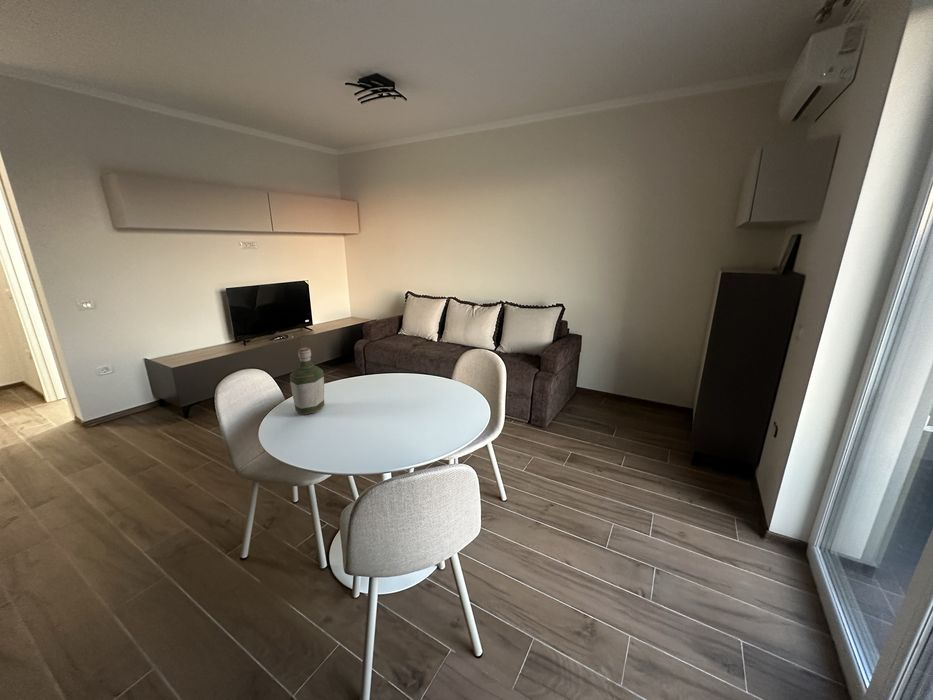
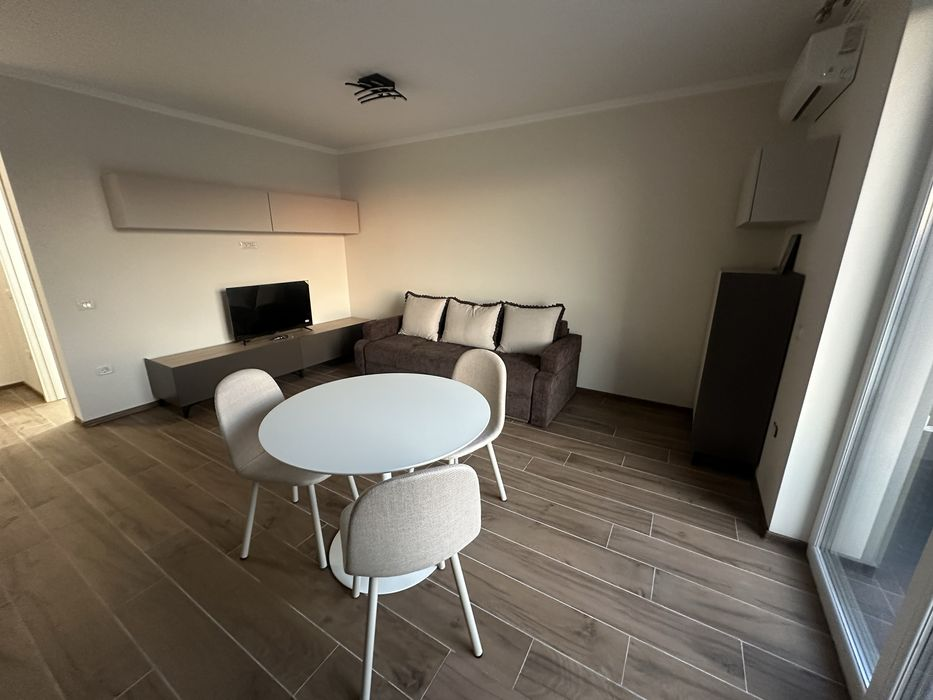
- bottle (307, 379)
